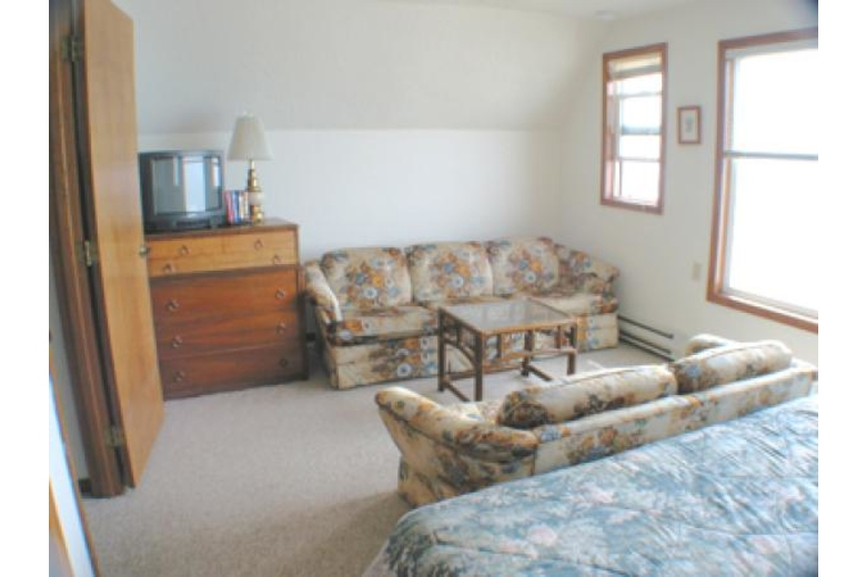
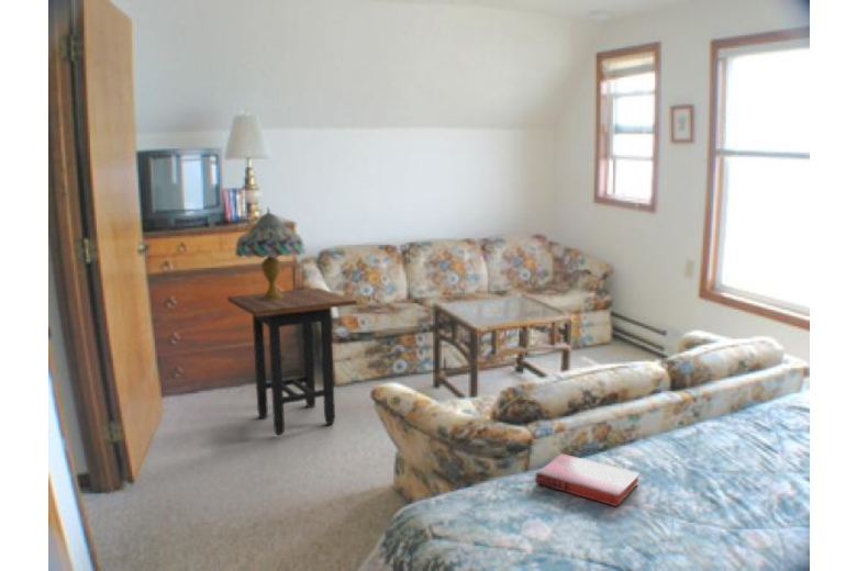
+ side table (303, 357)
+ hardback book (587, 478)
+ table lamp (270, 251)
